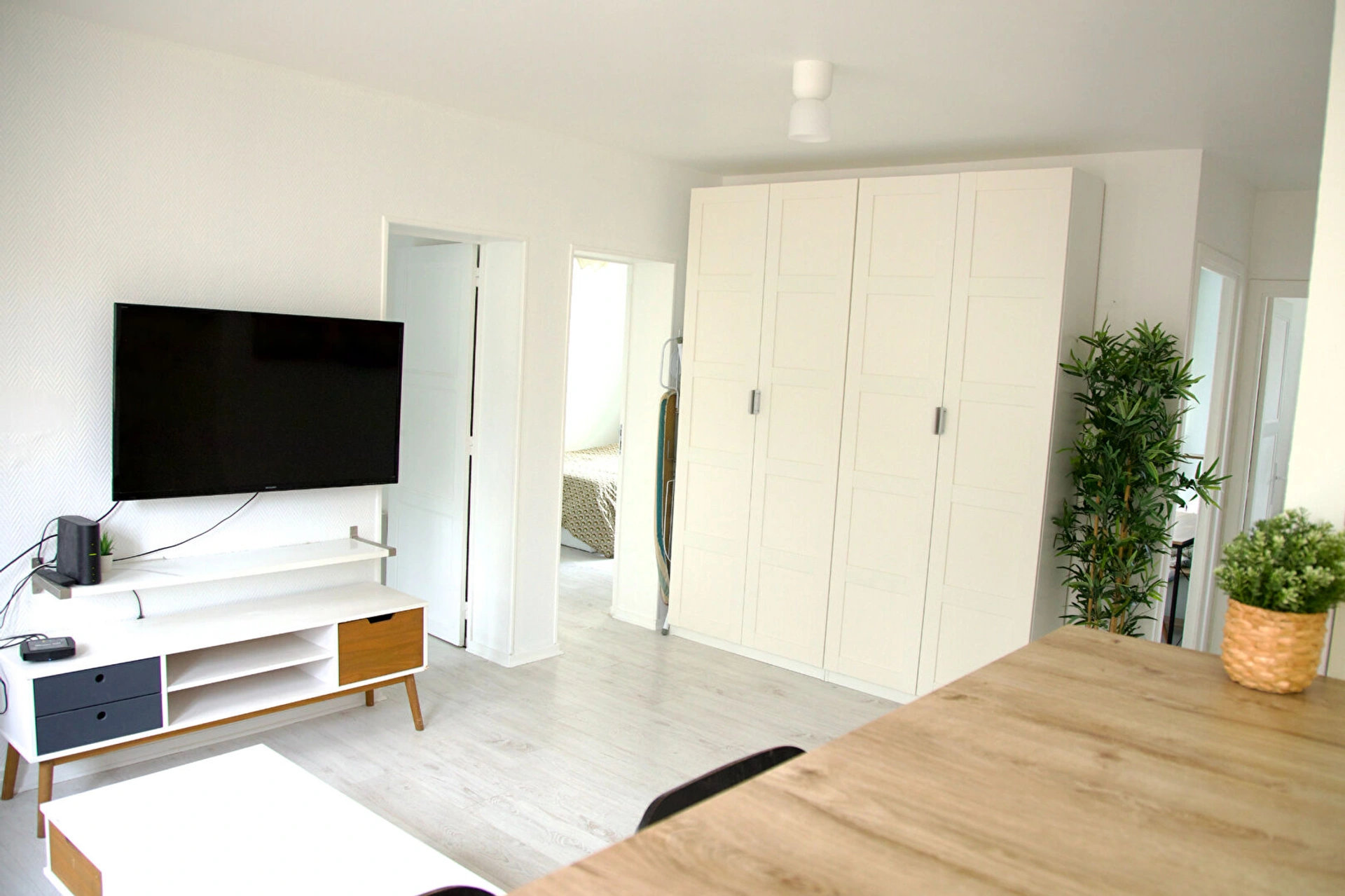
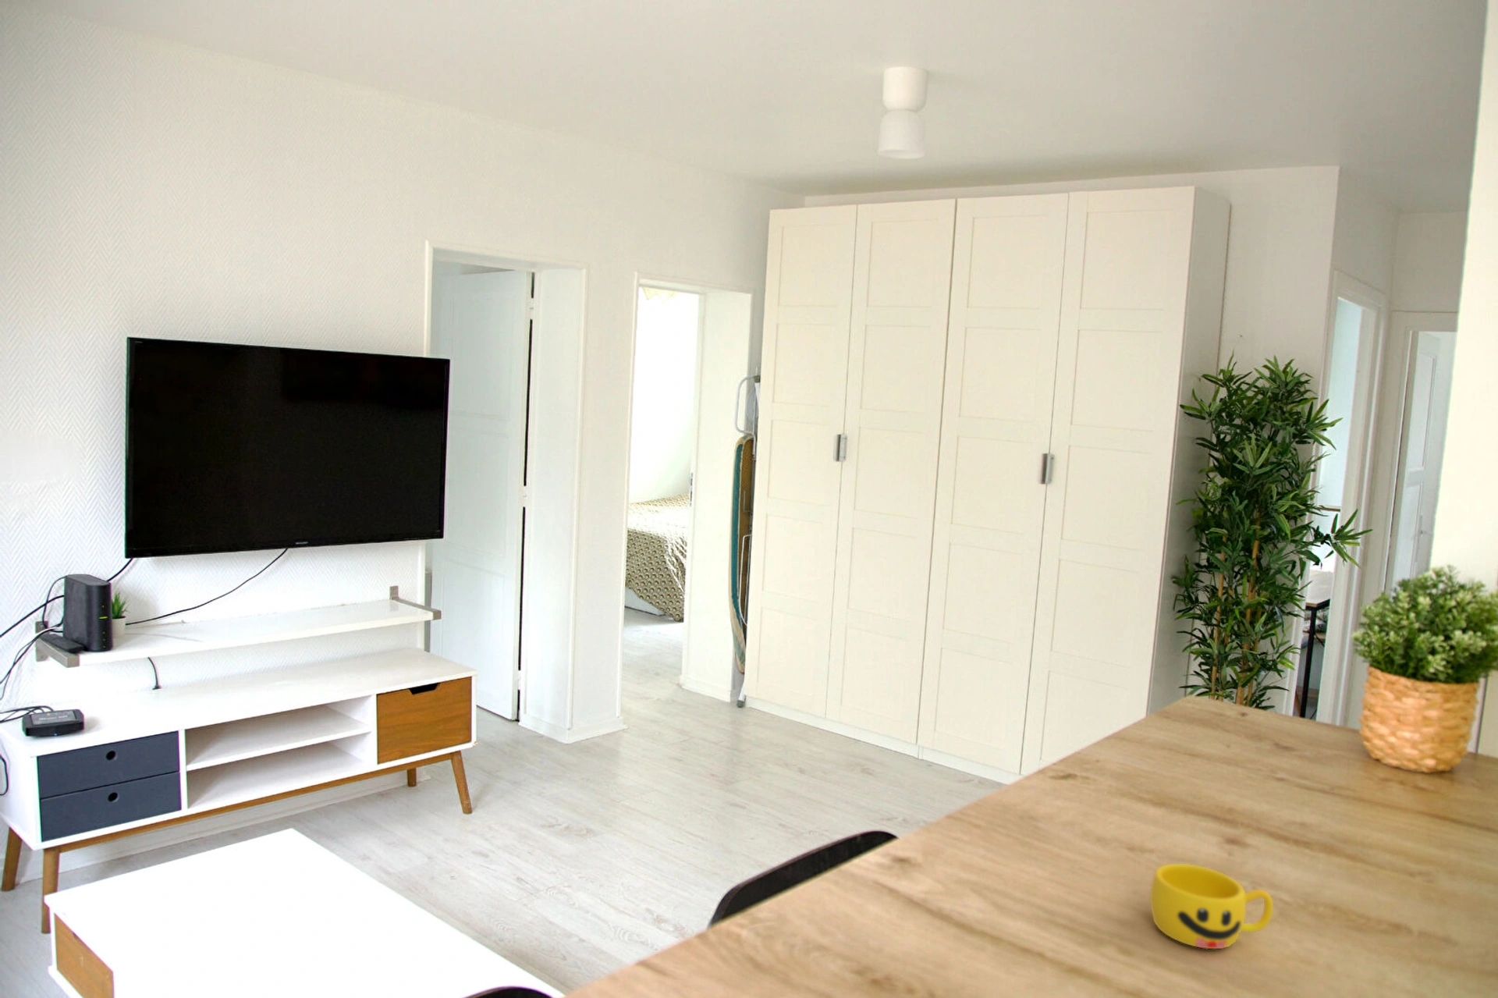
+ cup (1211, 908)
